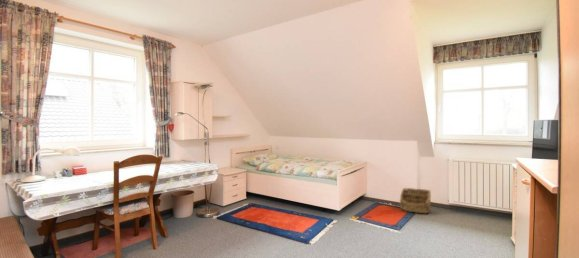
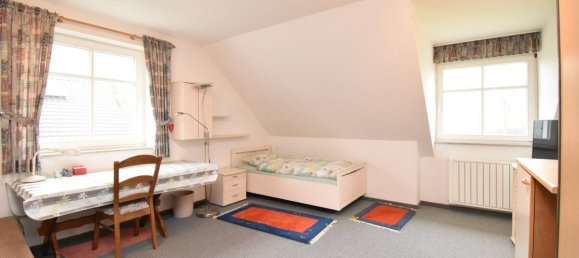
- basket (414, 200)
